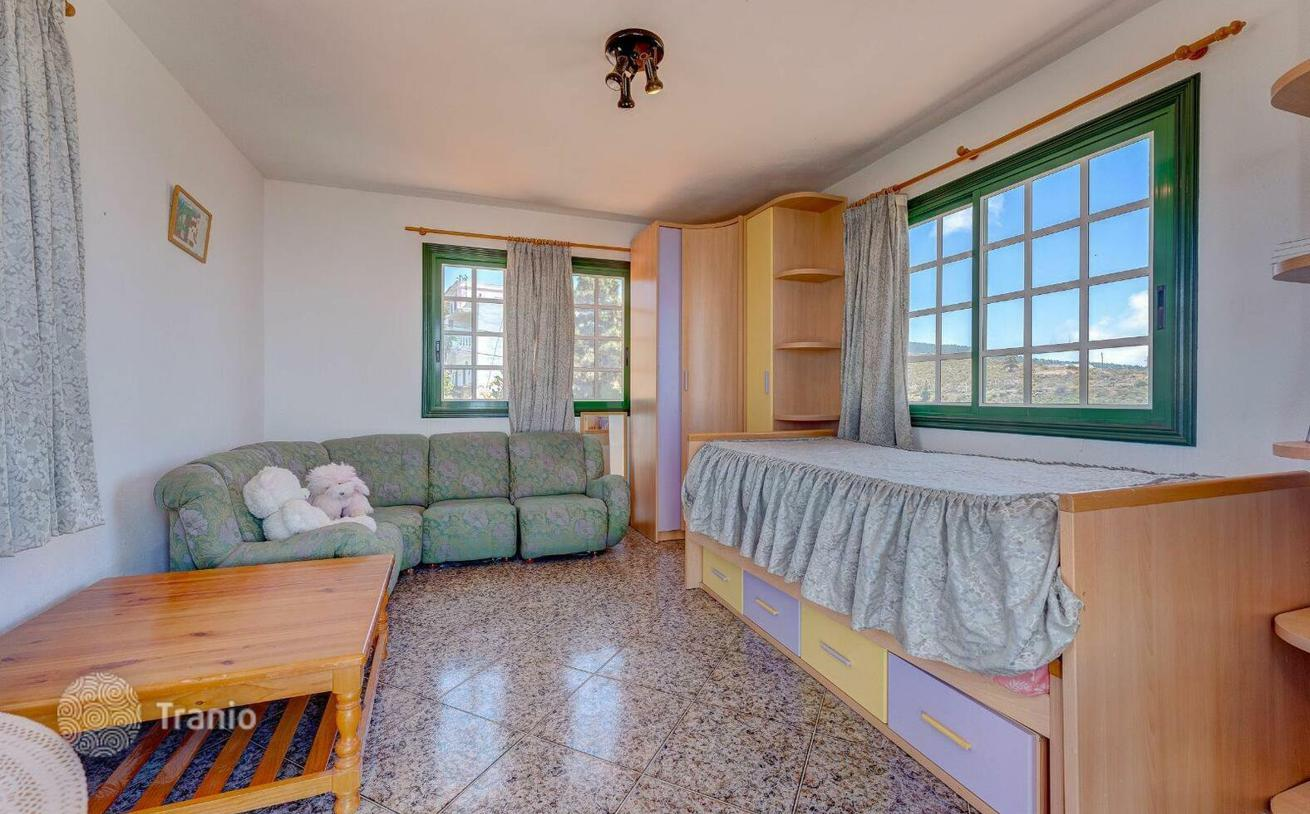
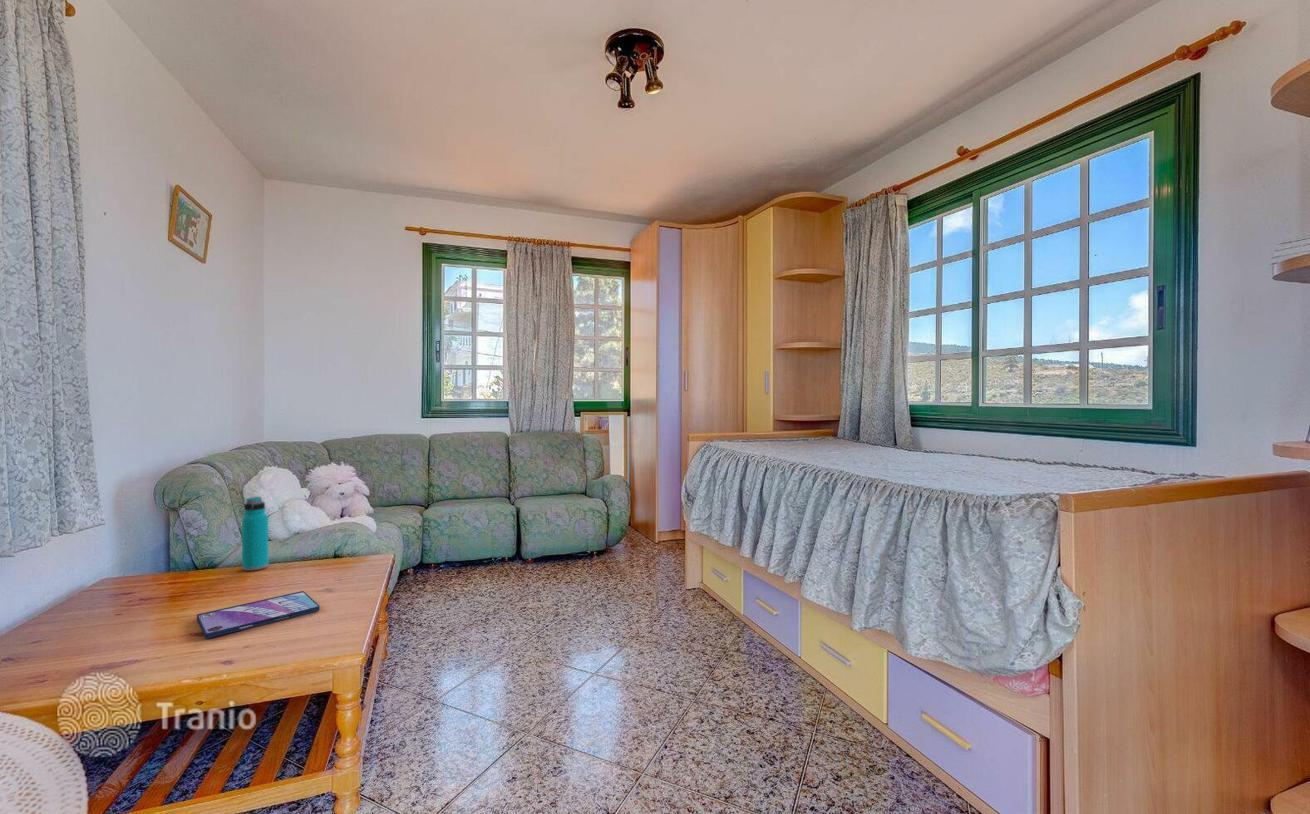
+ video game case (259, 612)
+ water bottle (255, 532)
